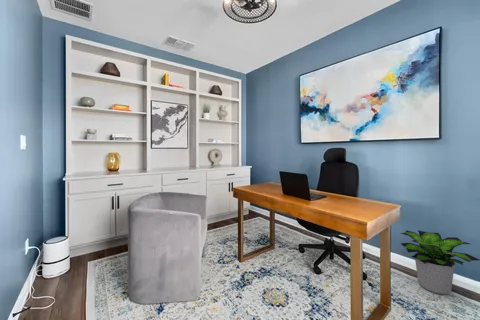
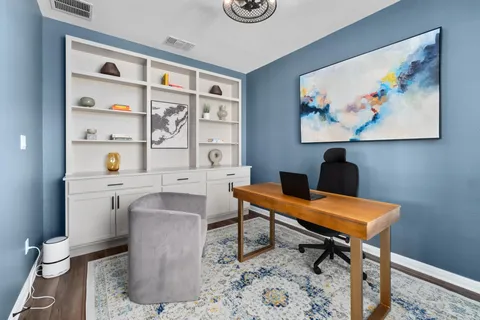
- potted plant (438, 263)
